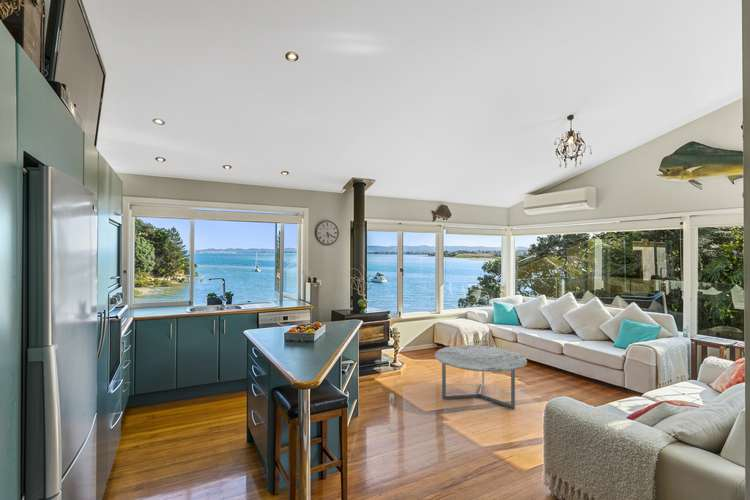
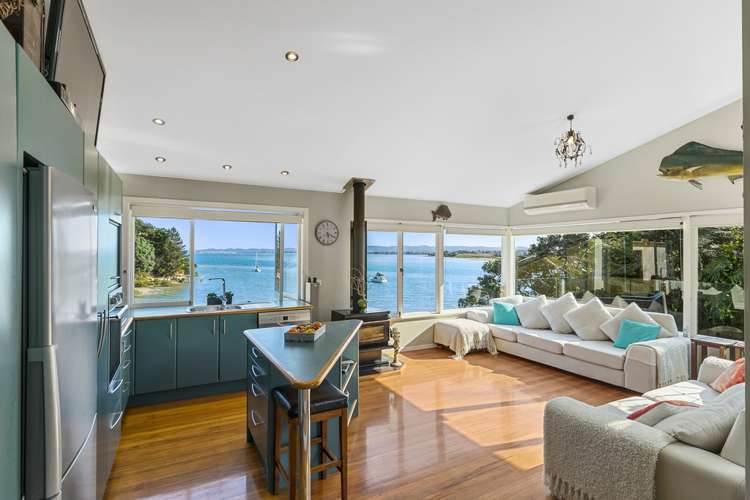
- coffee table (483, 376)
